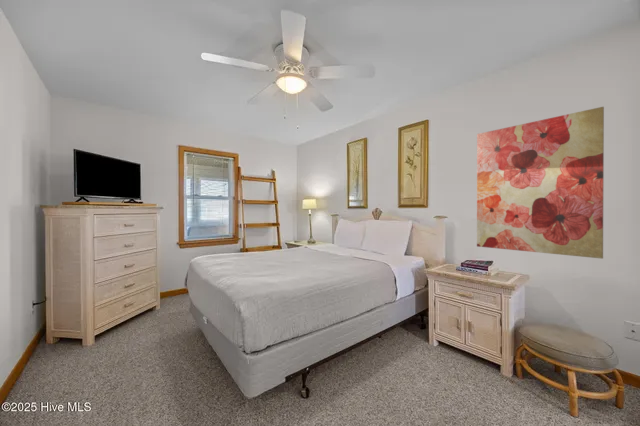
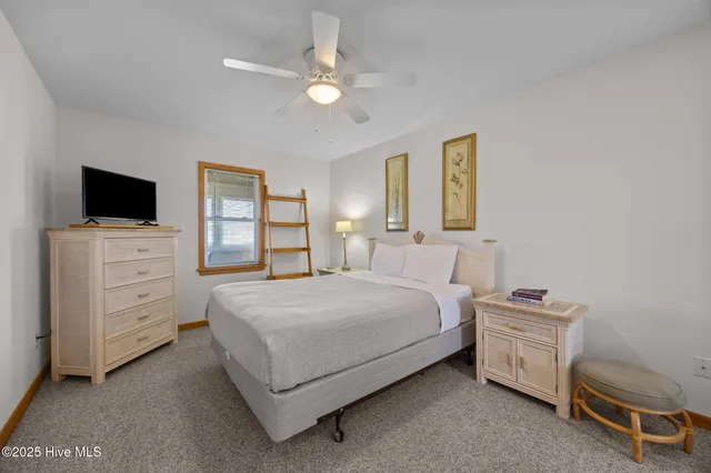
- wall art (531, 187)
